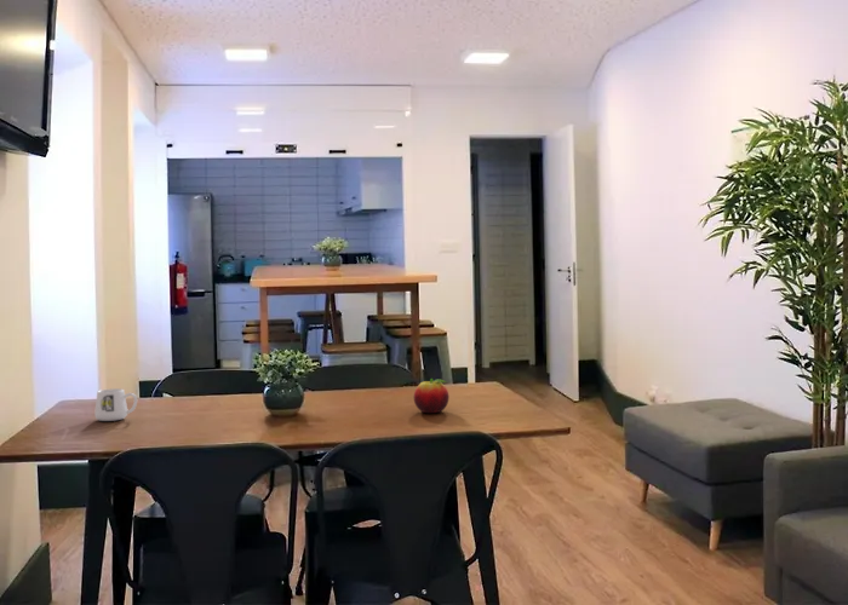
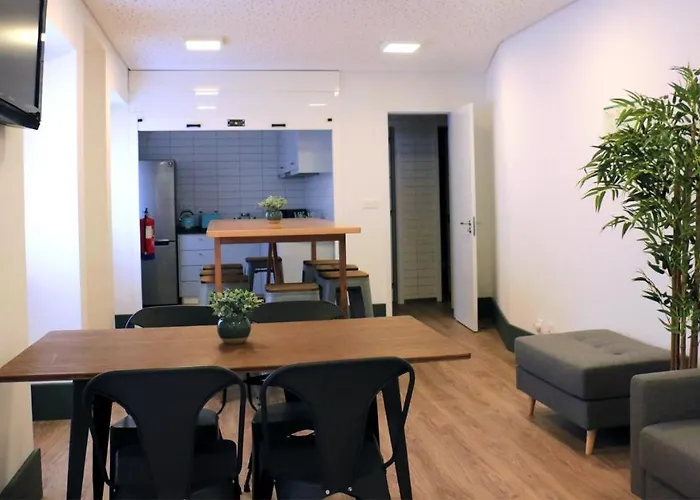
- mug (116, 404)
- fruit (431, 394)
